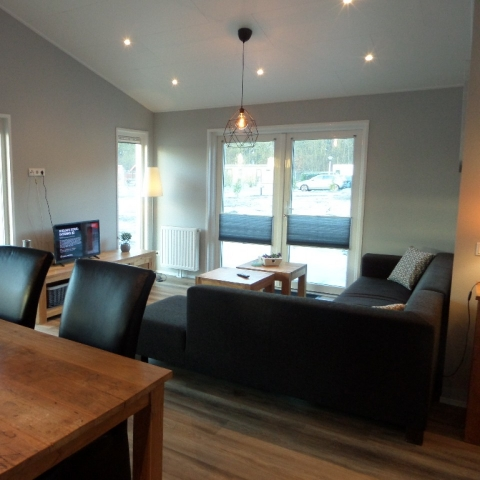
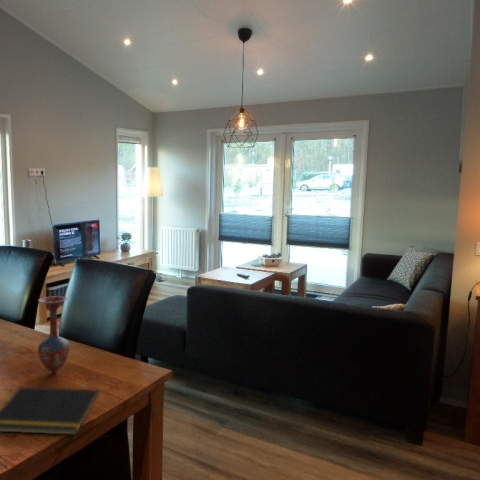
+ notepad (46, 409)
+ vase (53, 335)
